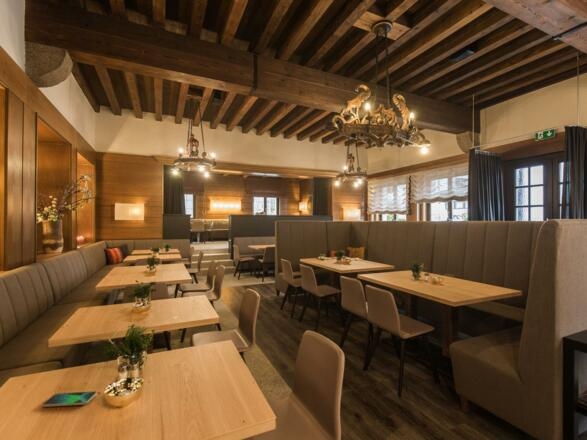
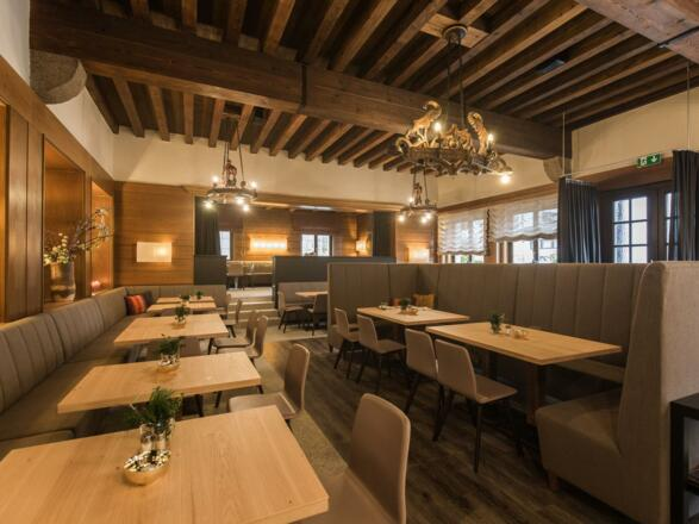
- smartphone (70, 398)
